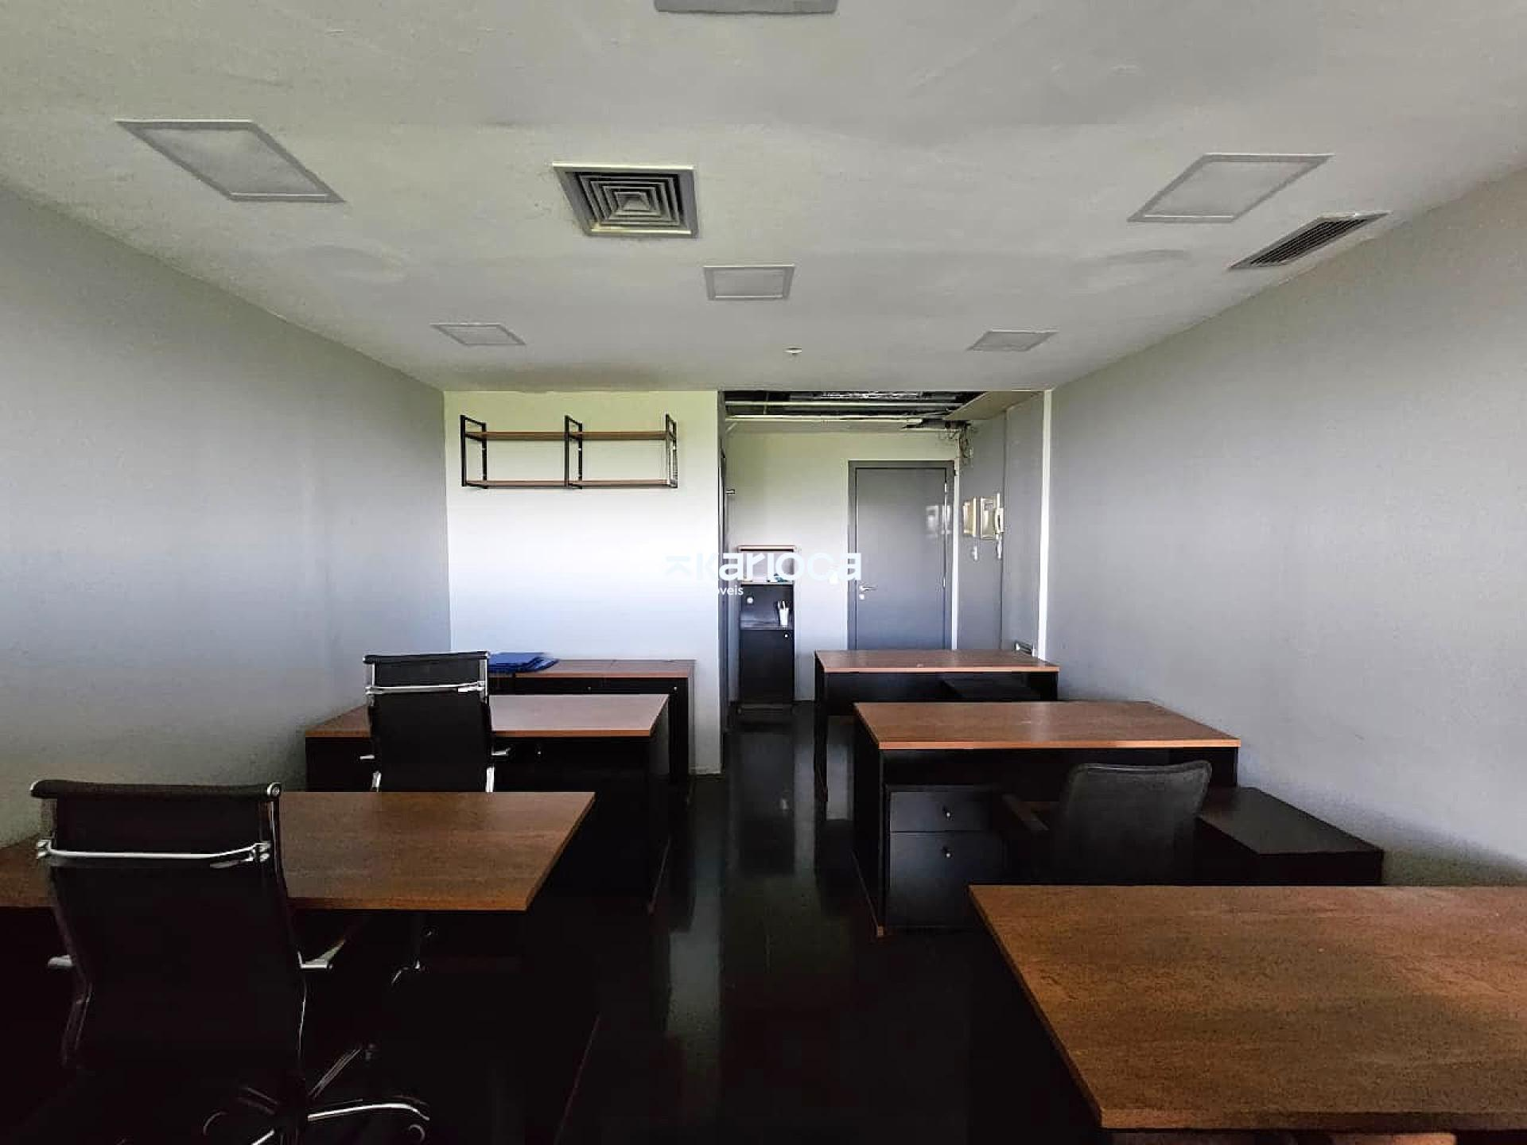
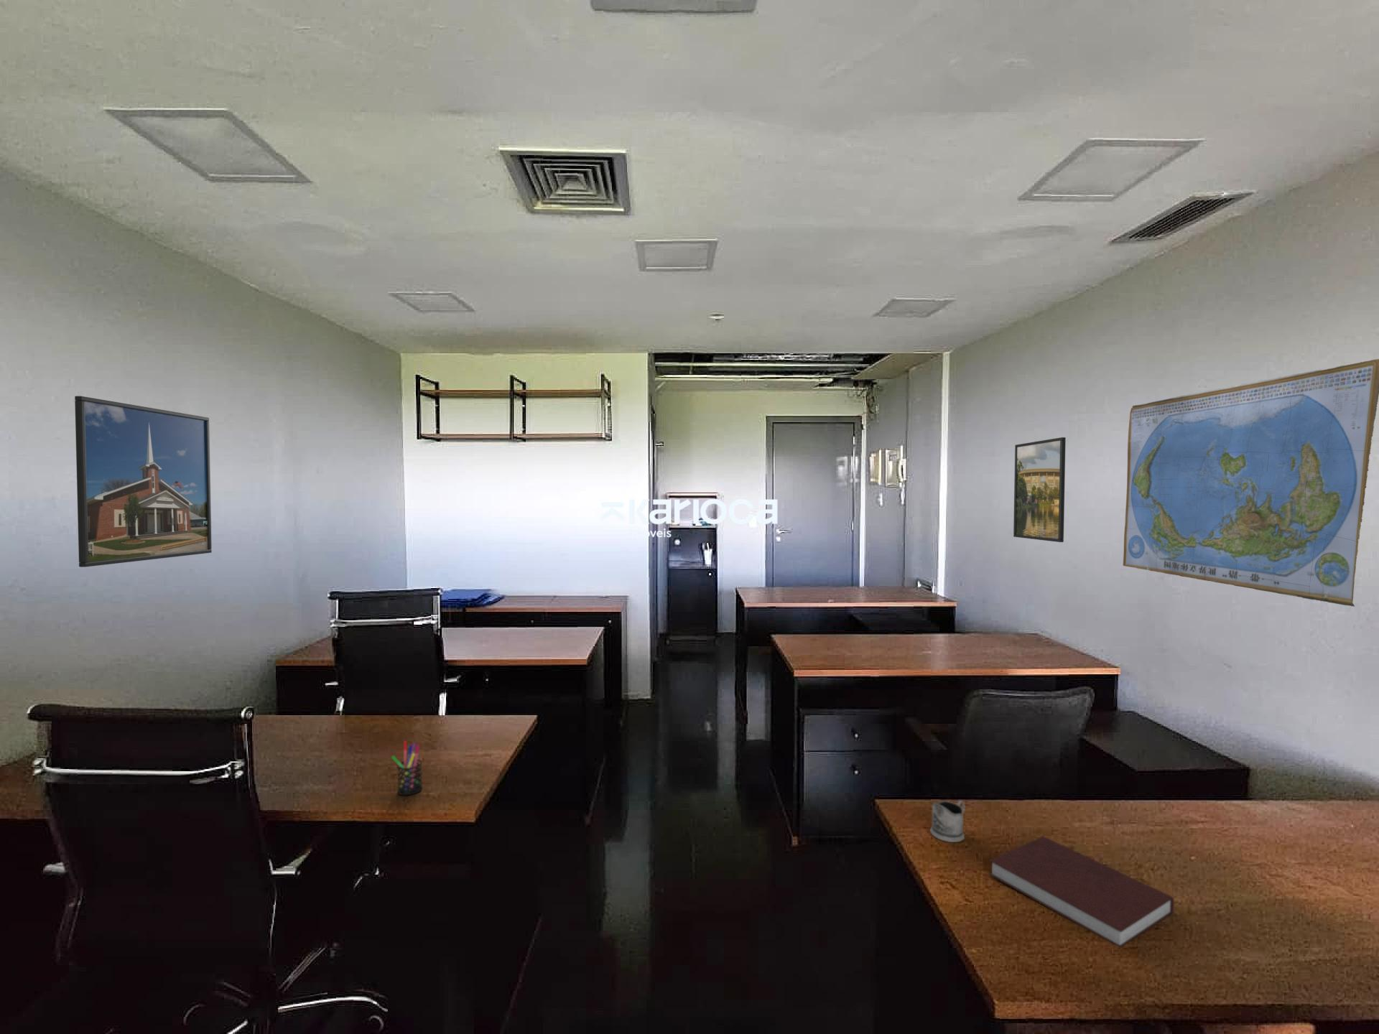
+ world map (1223, 486)
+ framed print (1037, 491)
+ pen holder (406, 768)
+ tea glass holder (950, 816)
+ notebook (1077, 884)
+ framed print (151, 483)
